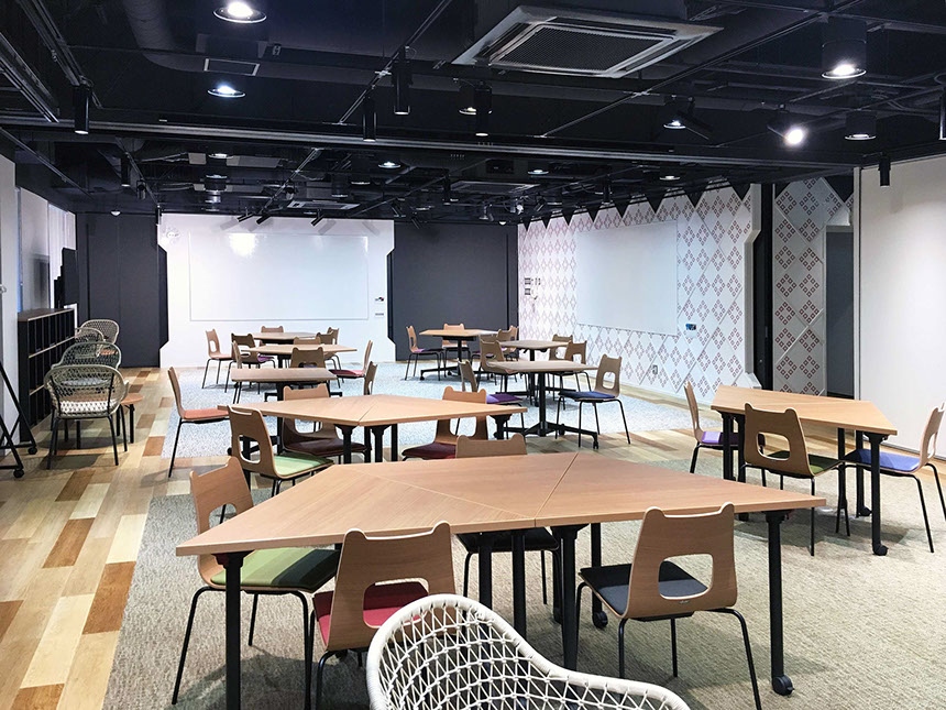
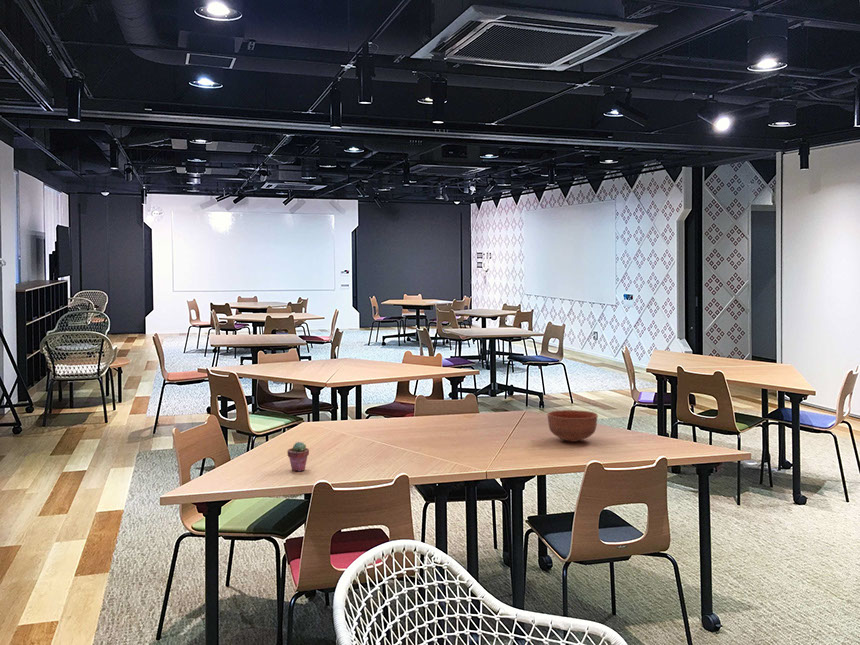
+ potted succulent (298, 455)
+ bowl (572, 427)
